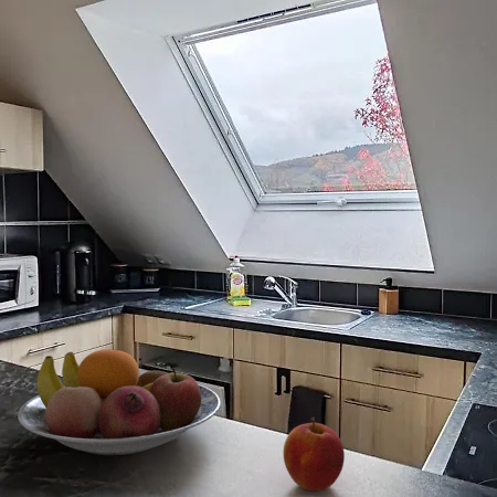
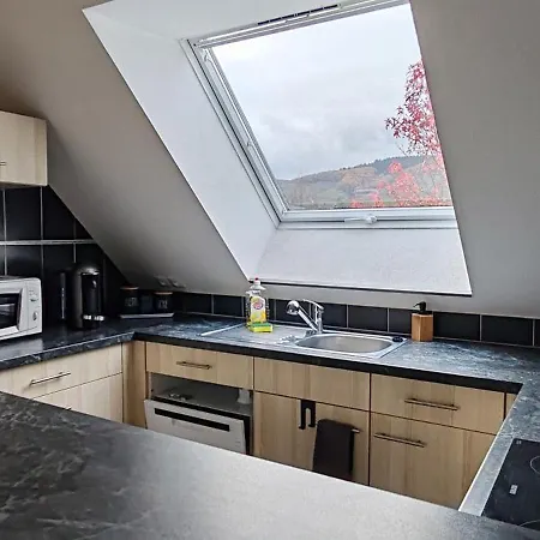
- apple (313, 452)
- fruit bowl (123, 394)
